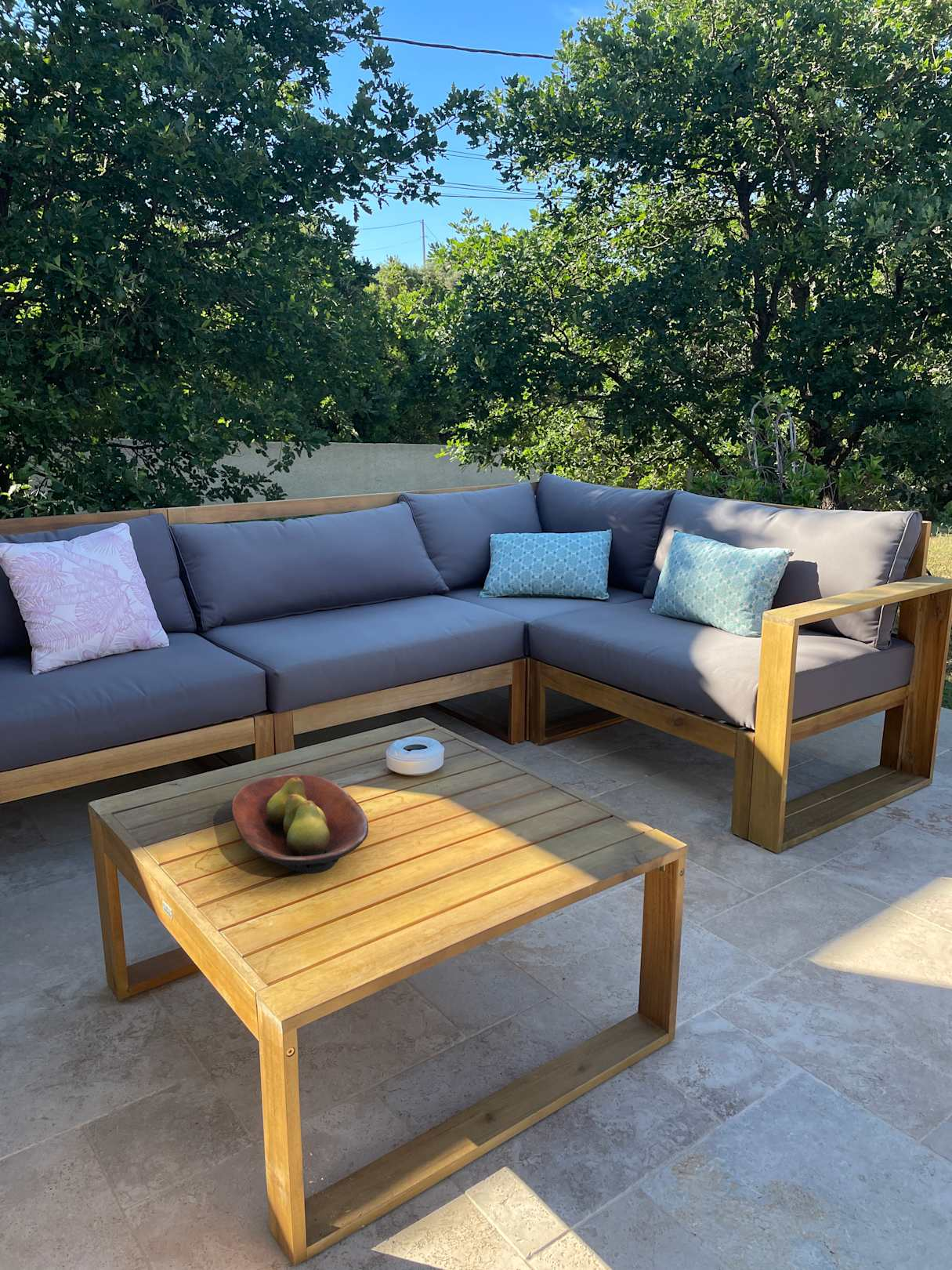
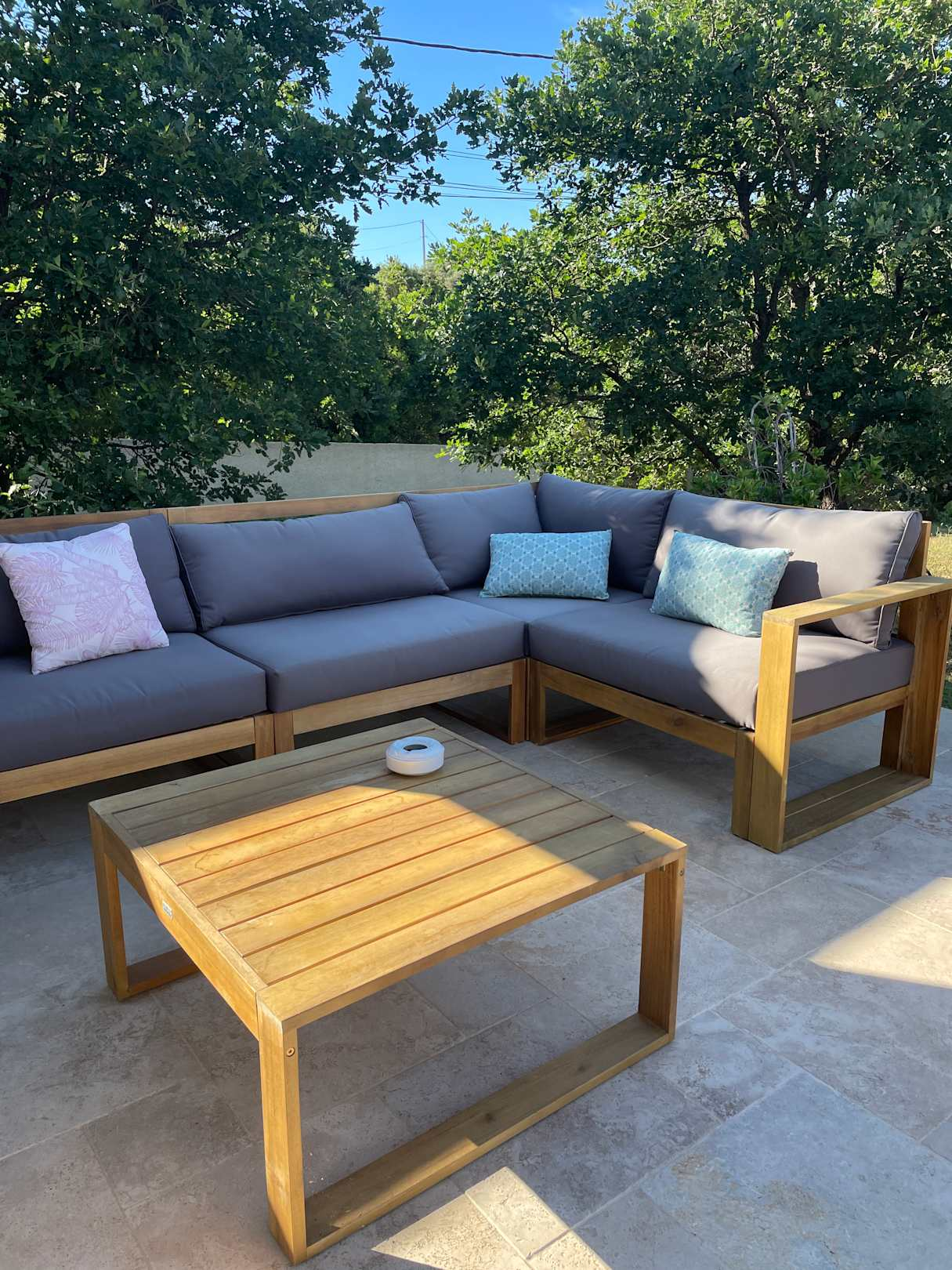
- fruit bowl (298, 815)
